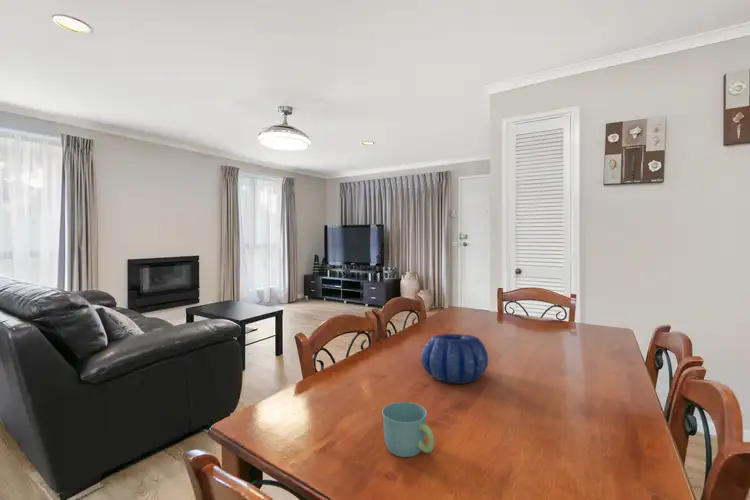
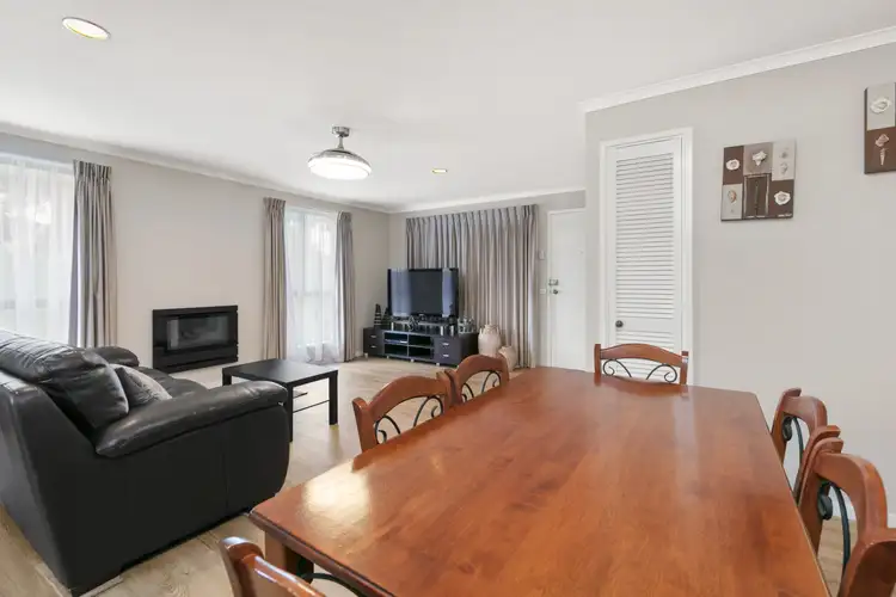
- decorative bowl (454, 355)
- mug (409, 431)
